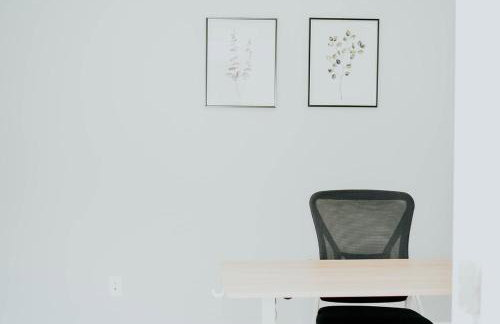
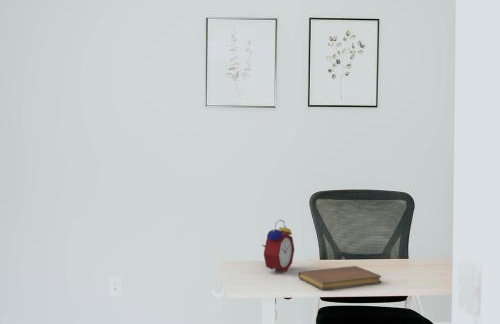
+ notebook (339, 276)
+ alarm clock (276, 244)
